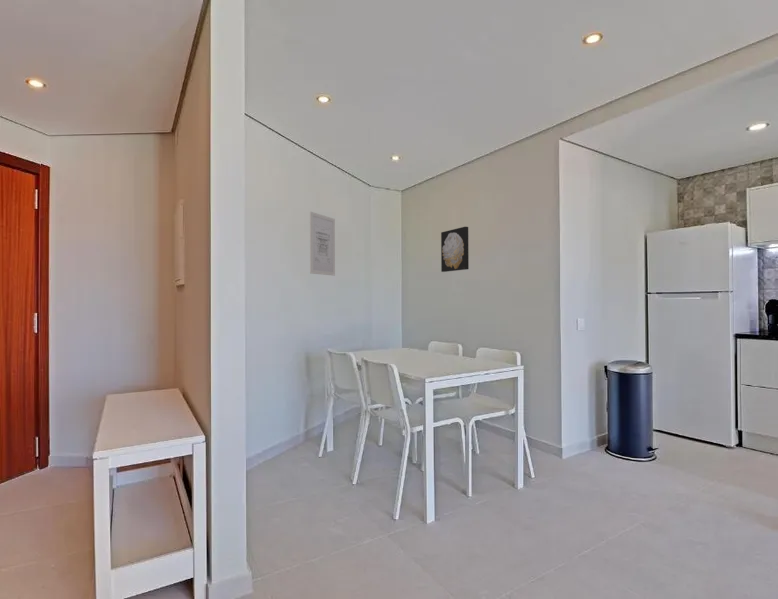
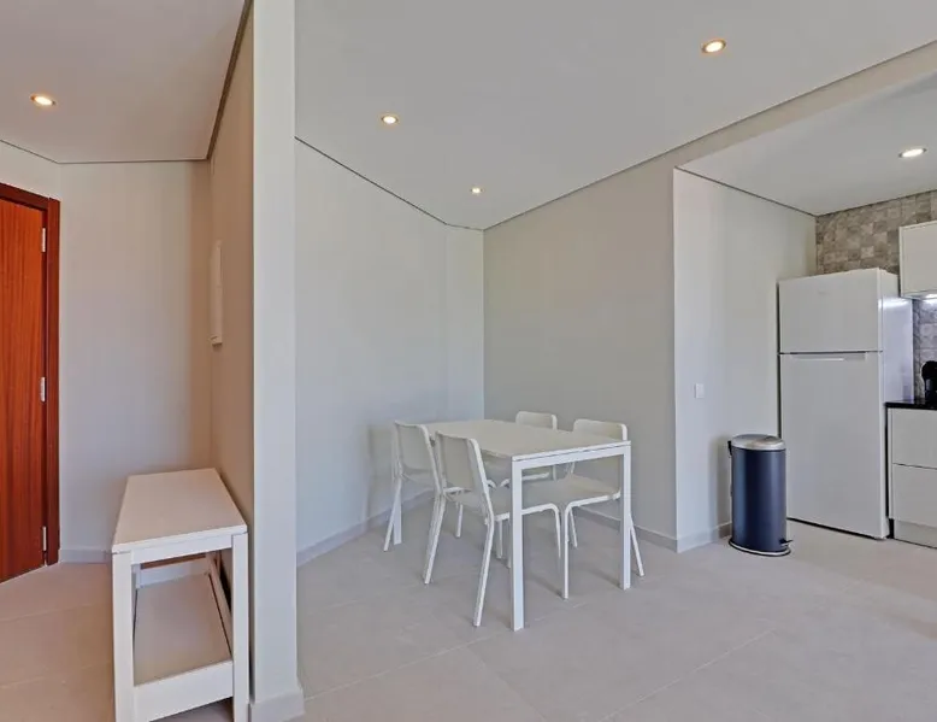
- wall art (322, 245)
- wall art (454, 250)
